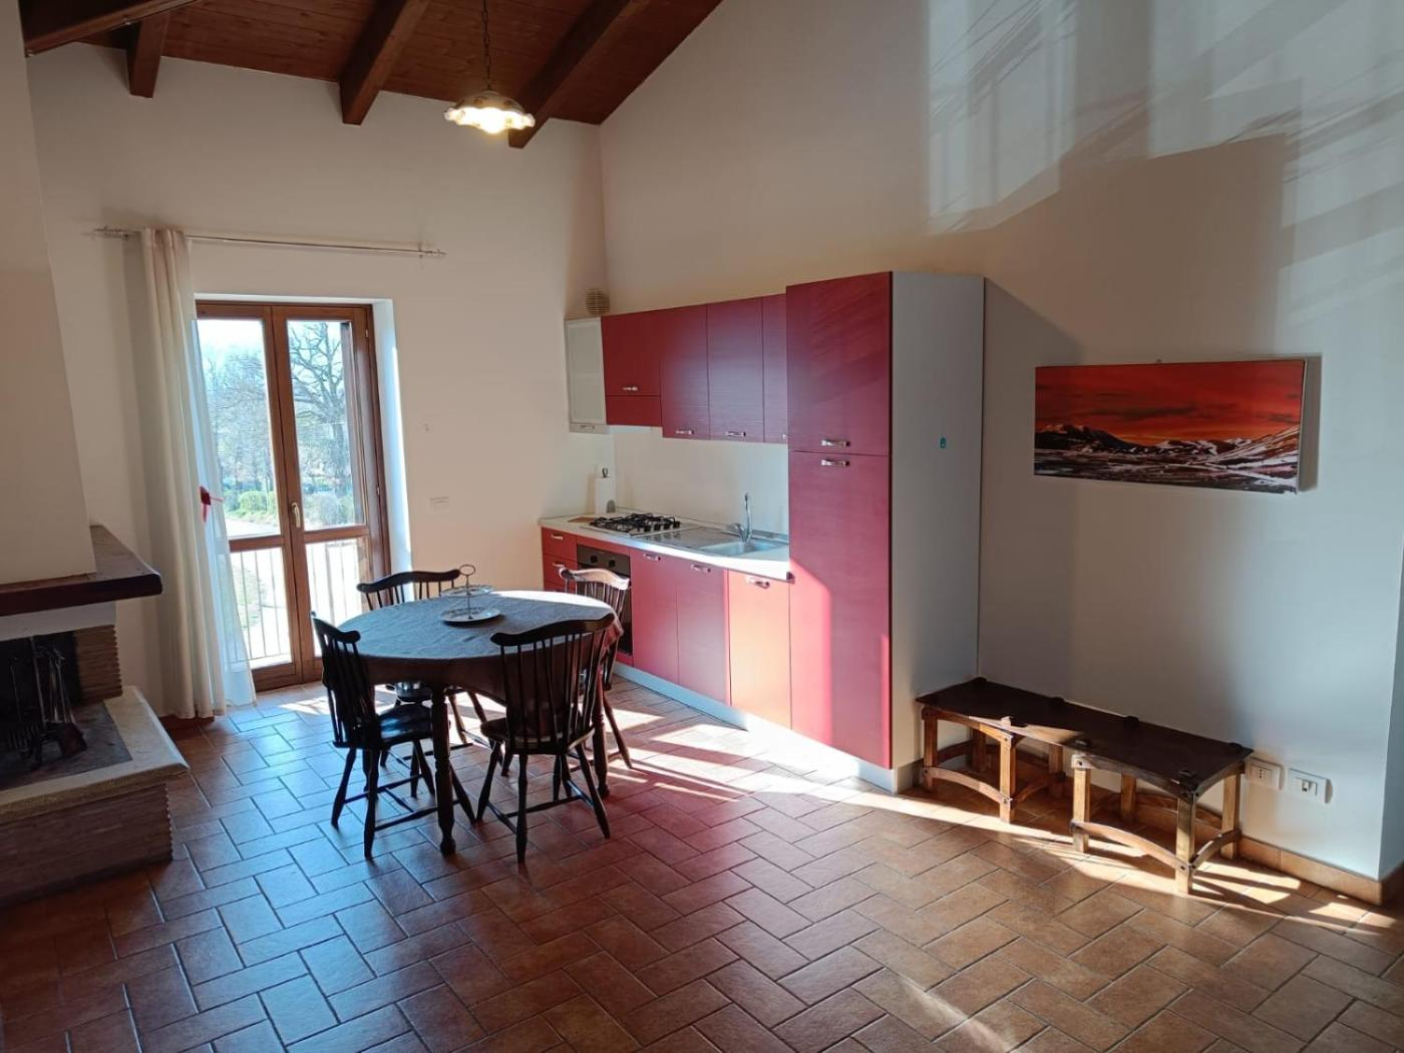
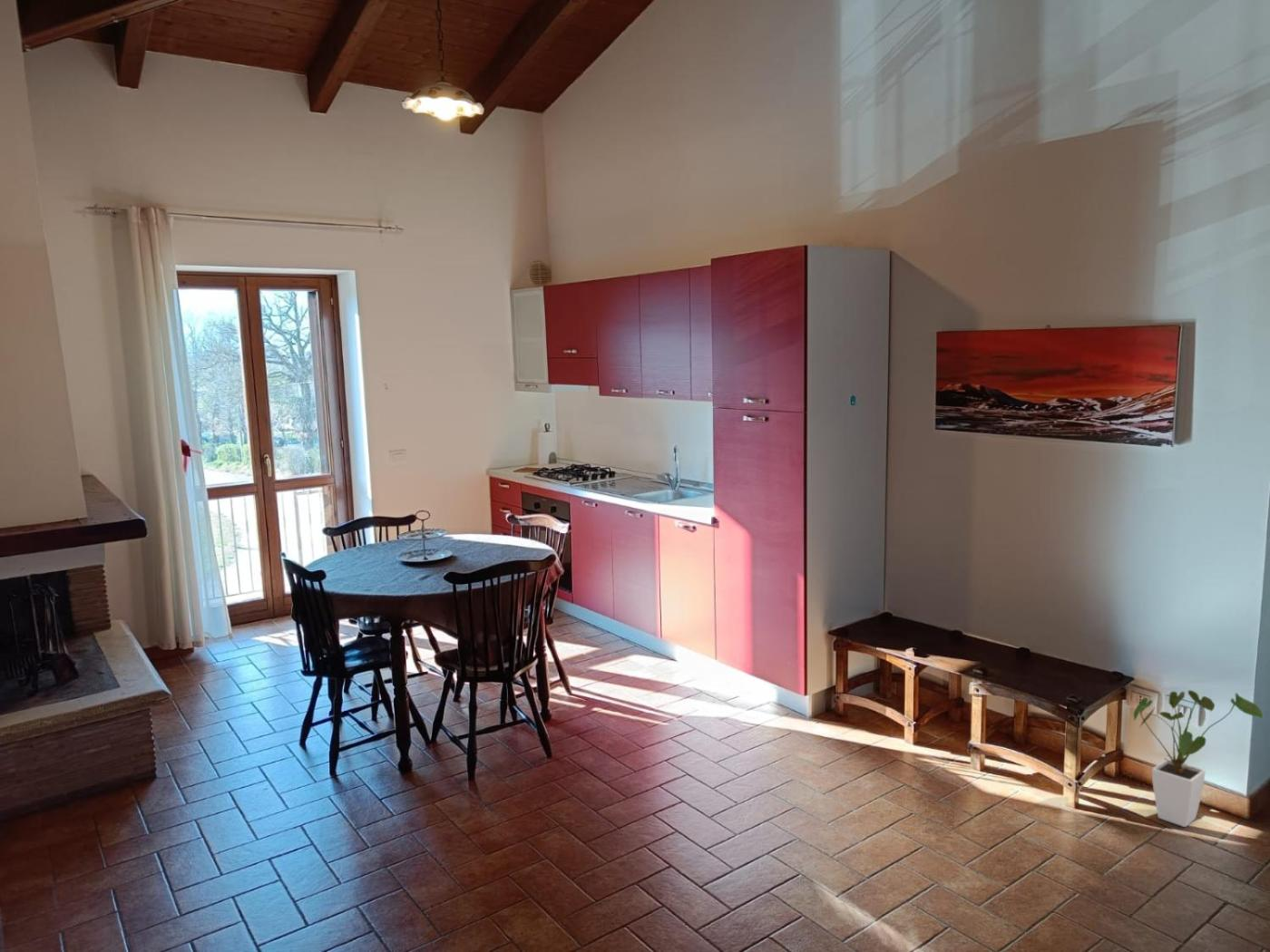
+ house plant (1187, 758)
